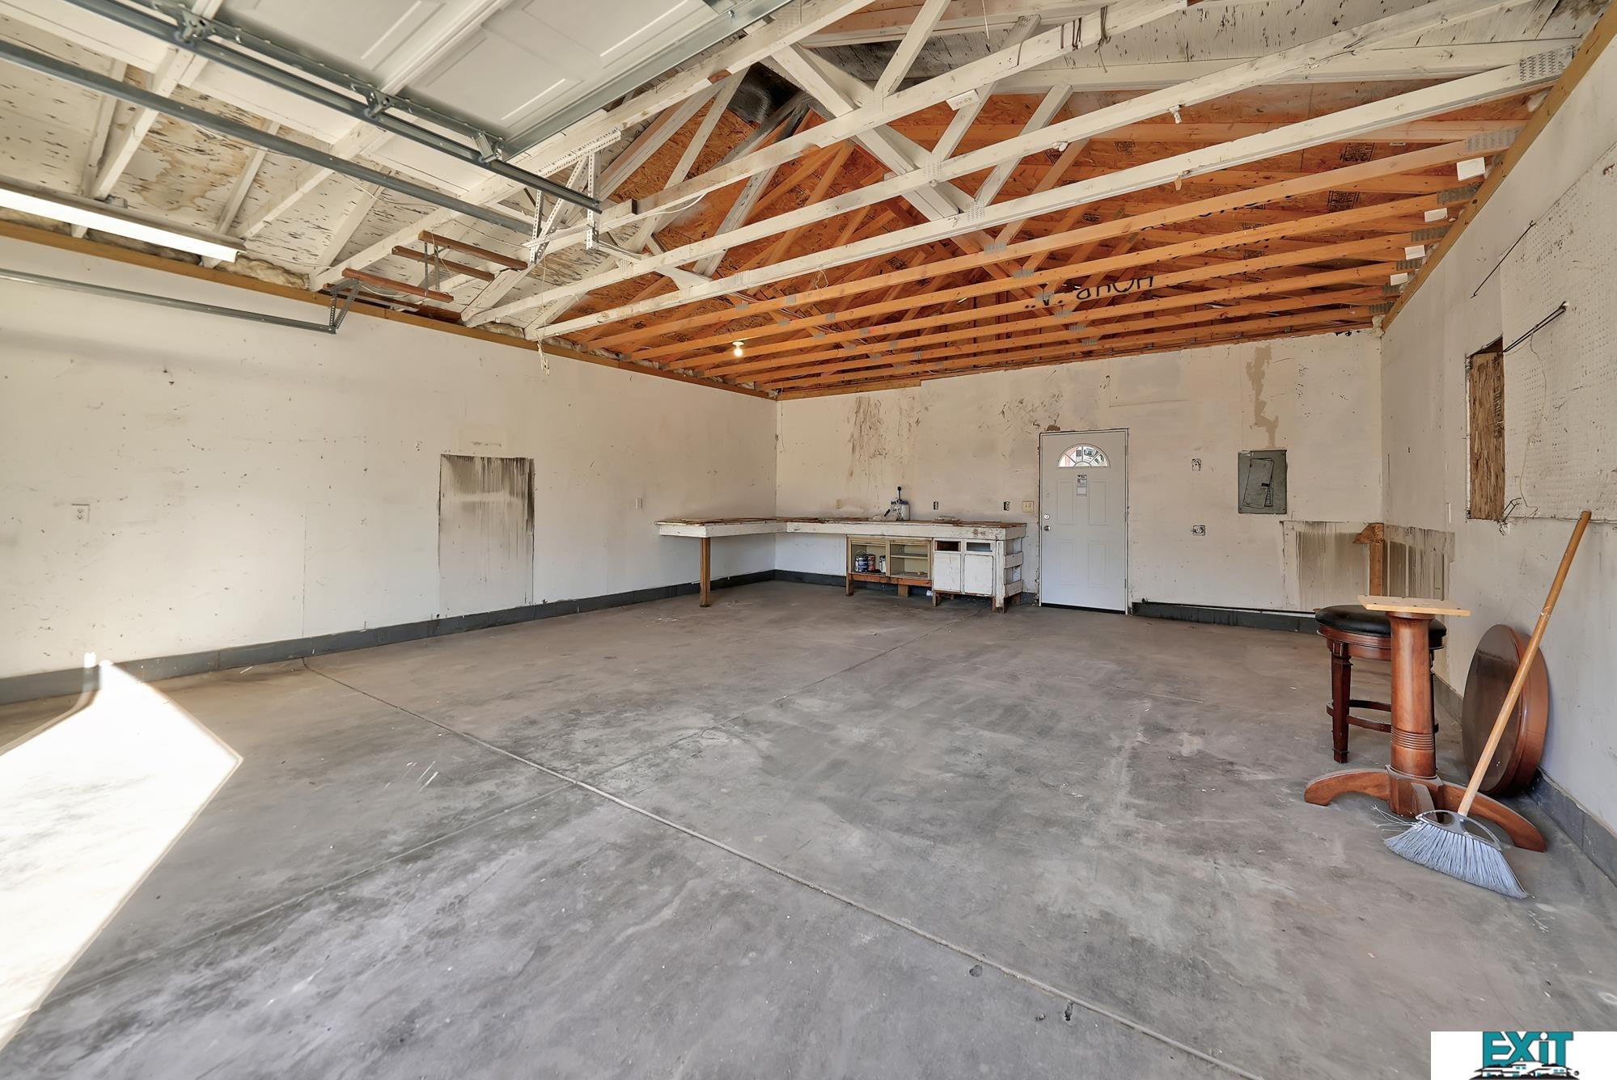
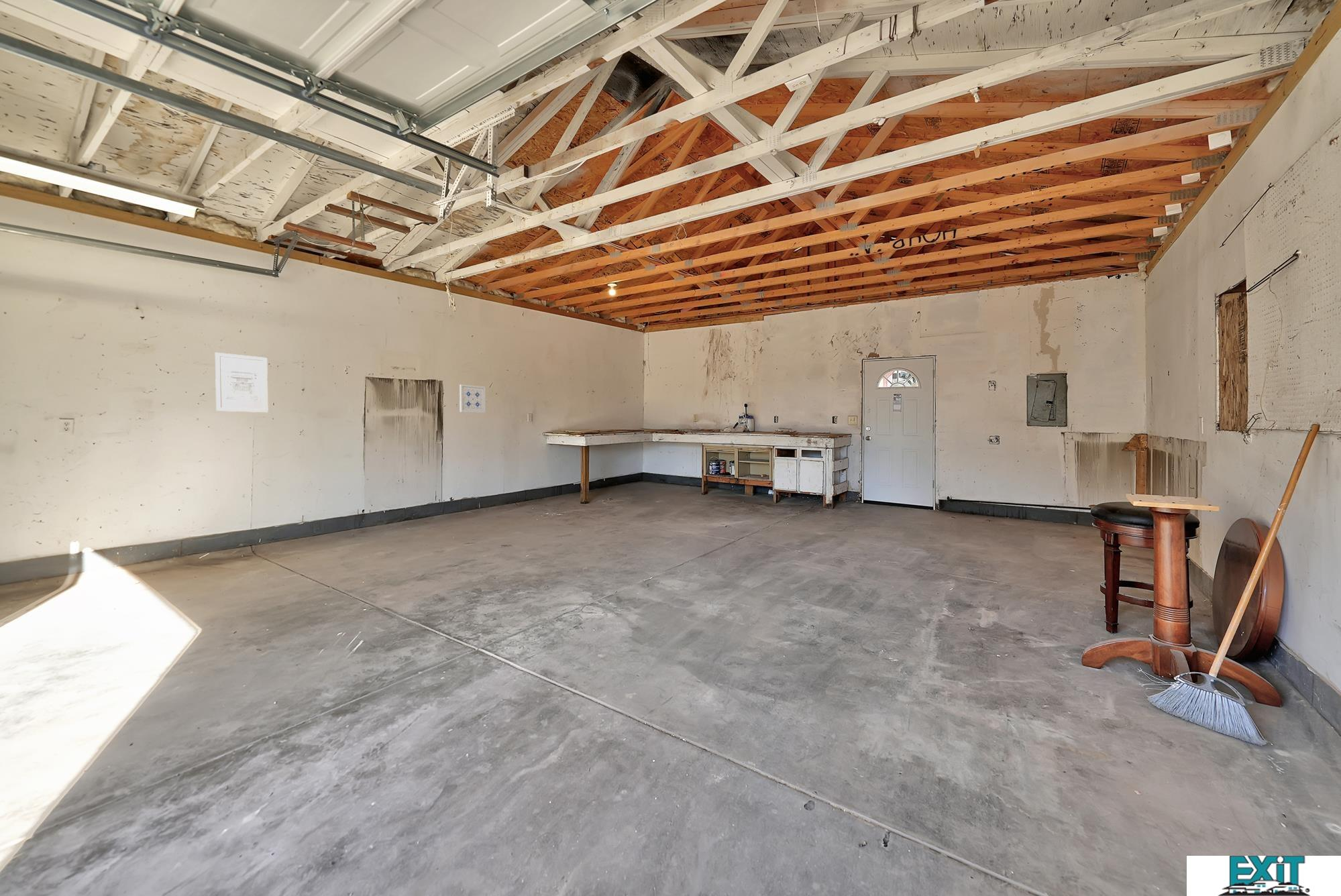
+ wall art (472, 399)
+ wall art (242, 383)
